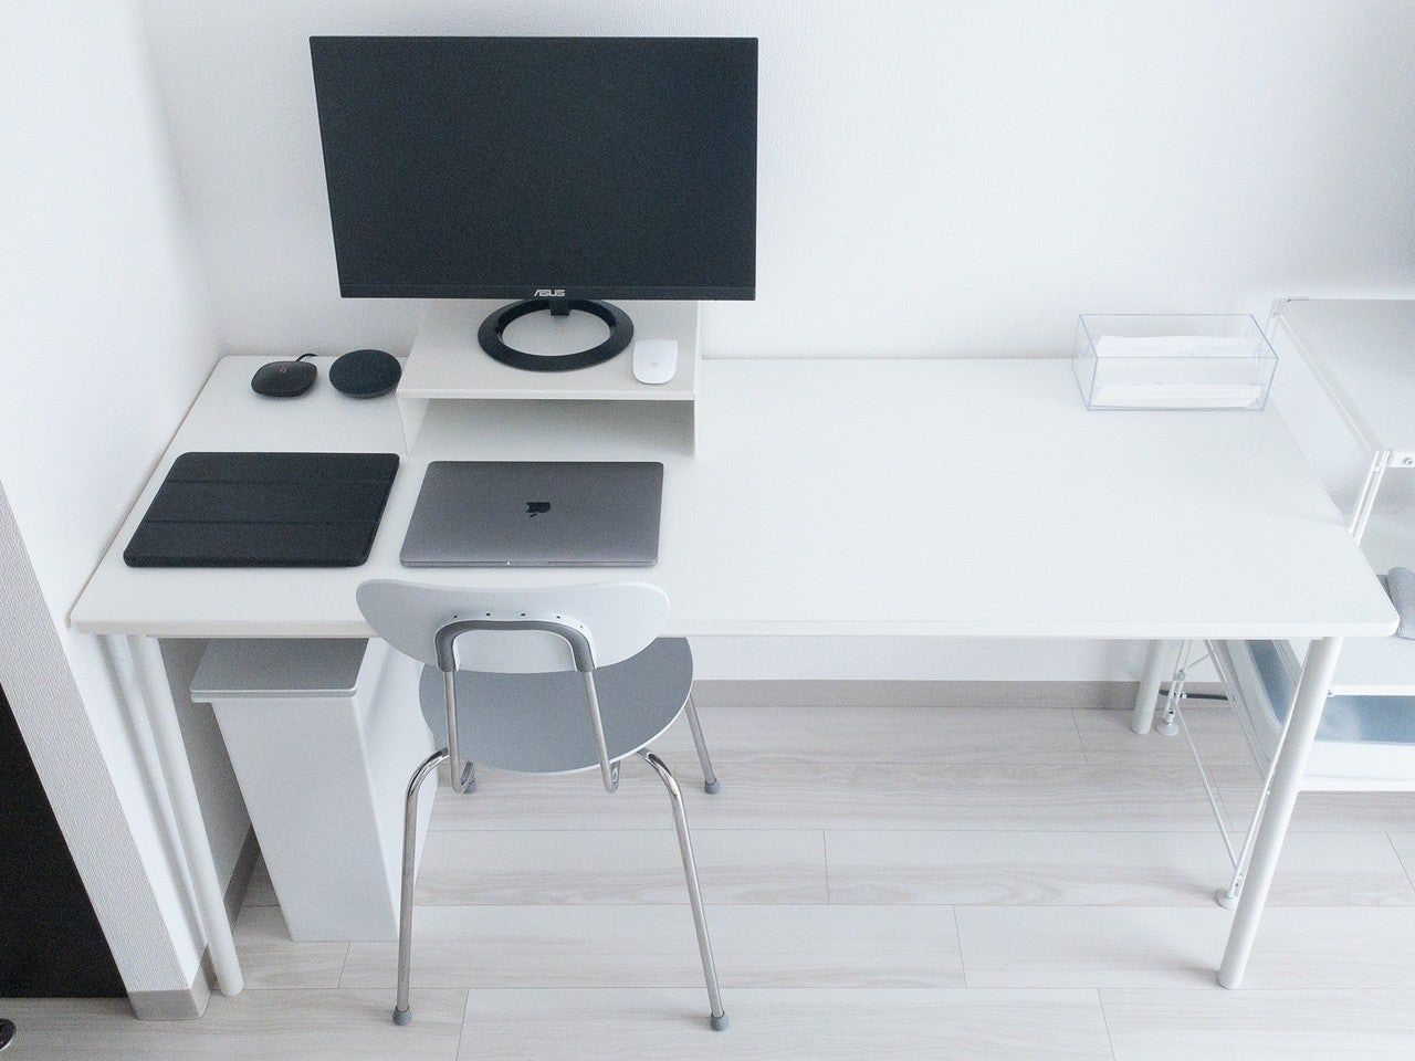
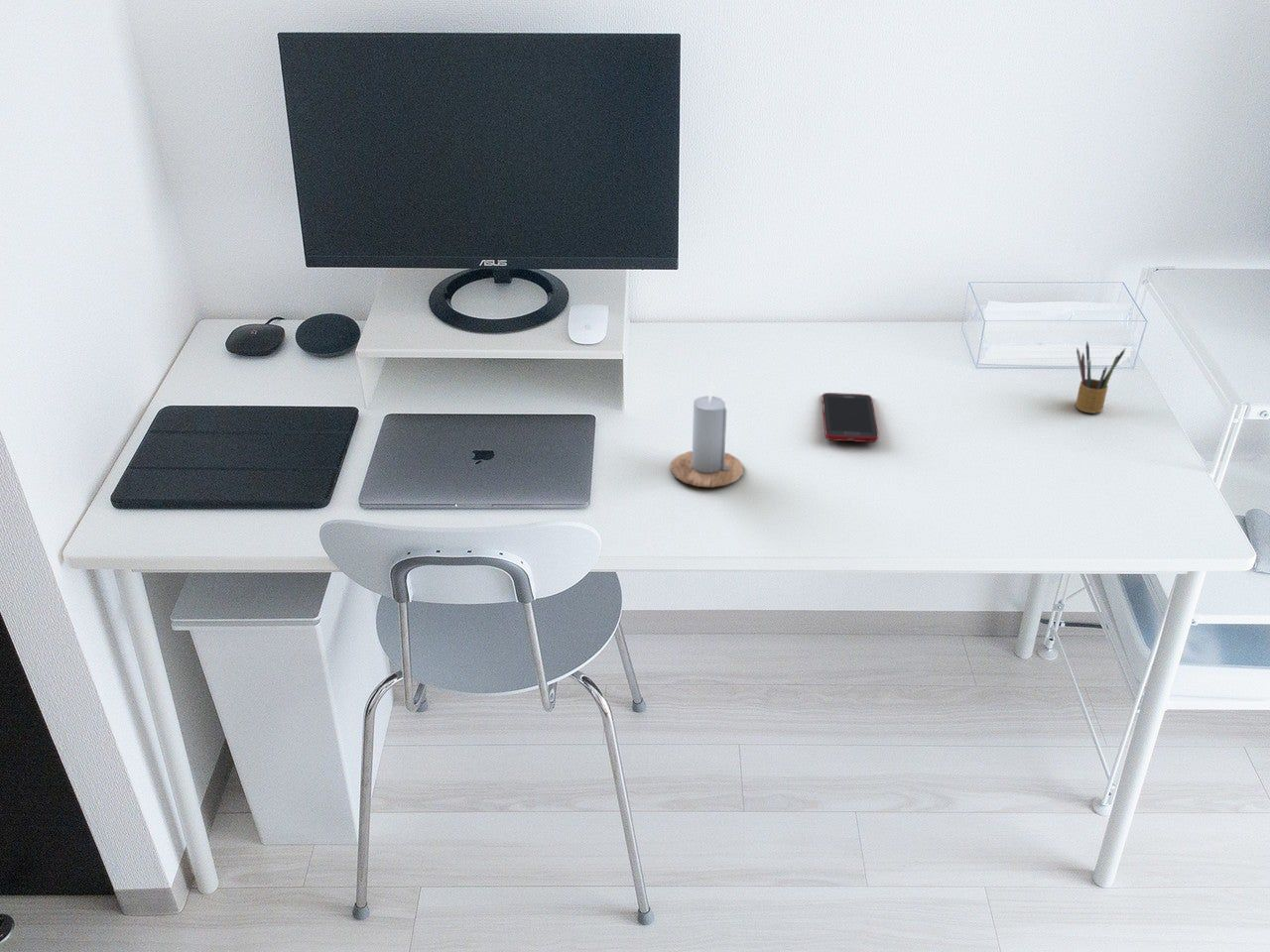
+ pencil box (1094, 379)
+ cell phone (848, 416)
+ candle (708, 421)
